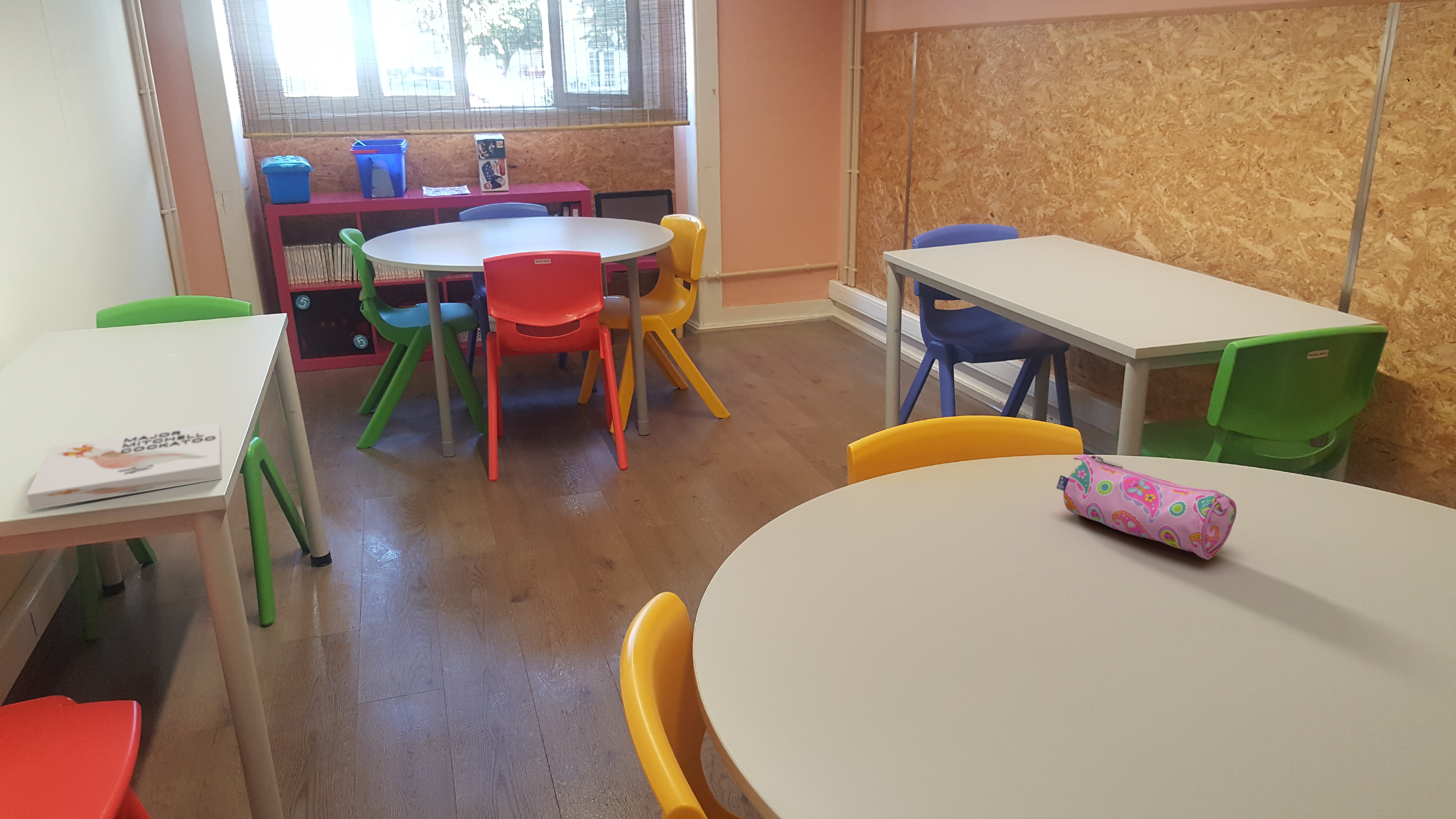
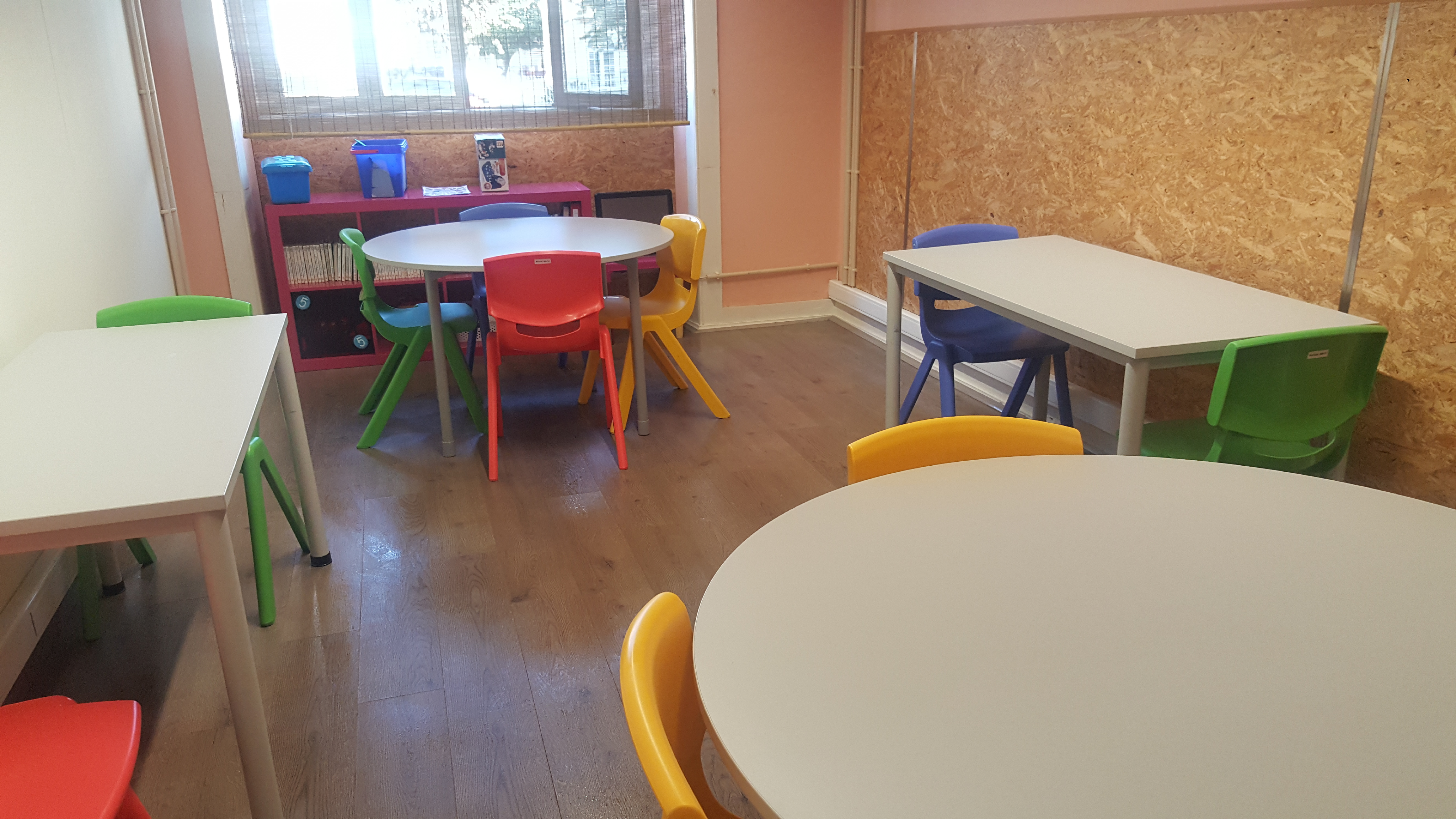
- book (134, 461)
- pencil case (1144, 503)
